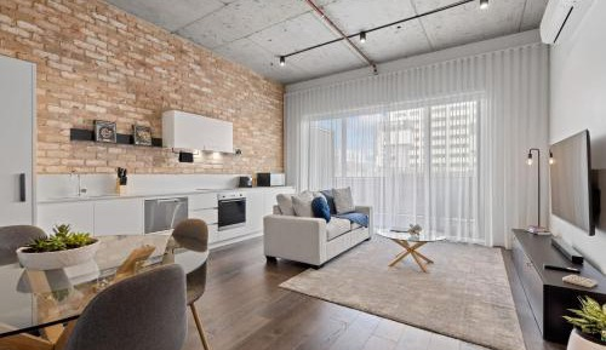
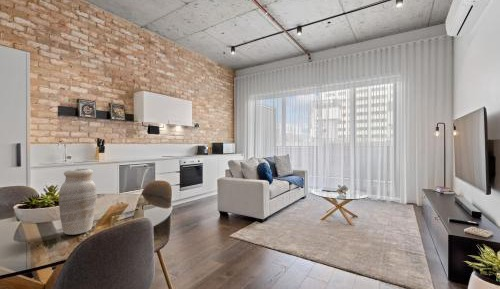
+ vase (78, 200)
